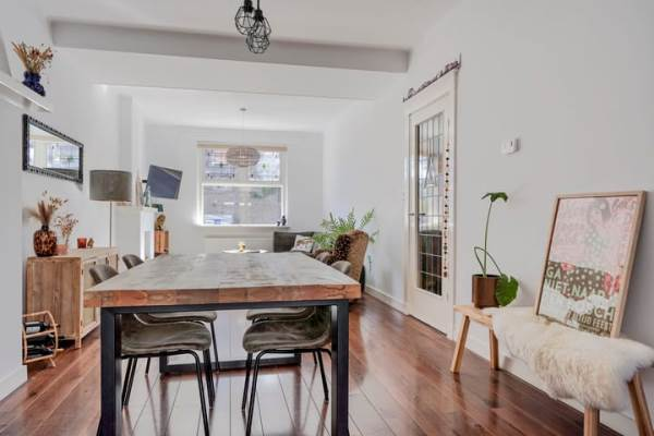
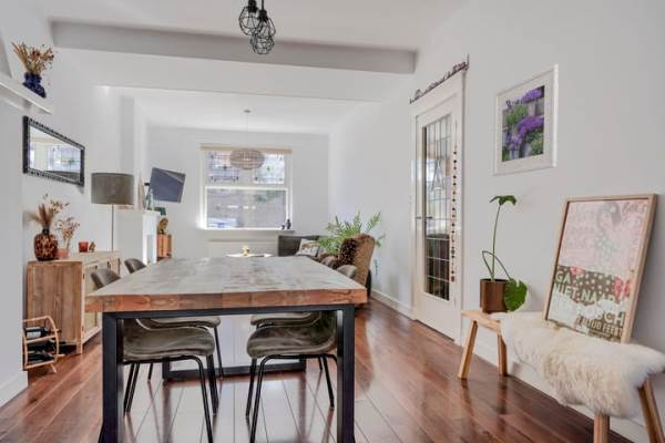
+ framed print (522, 126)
